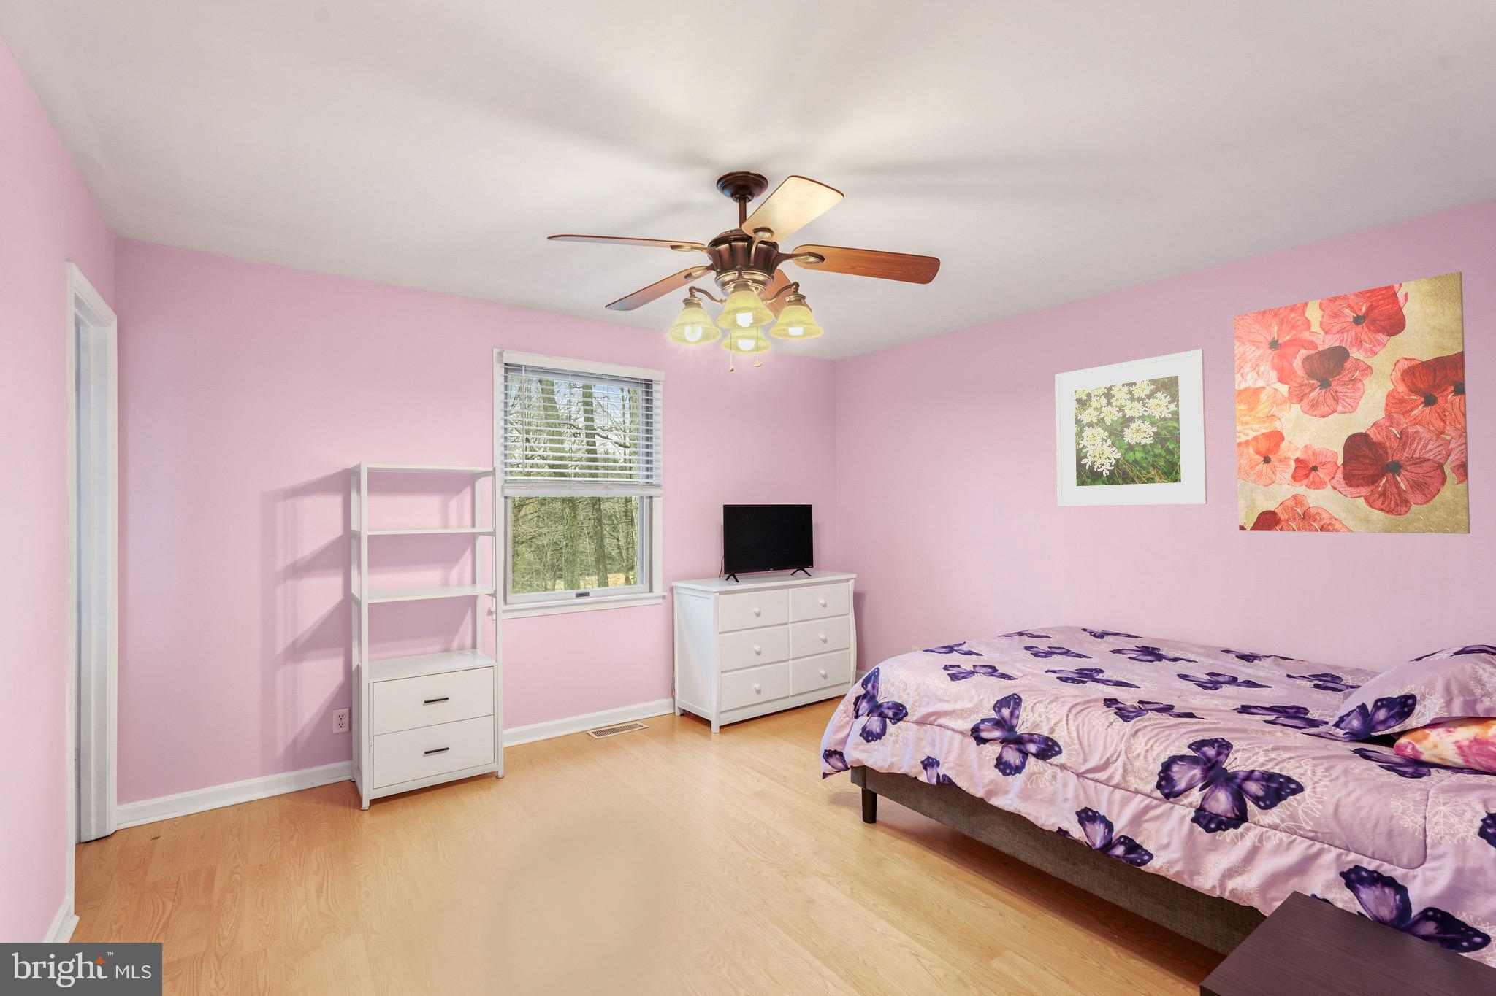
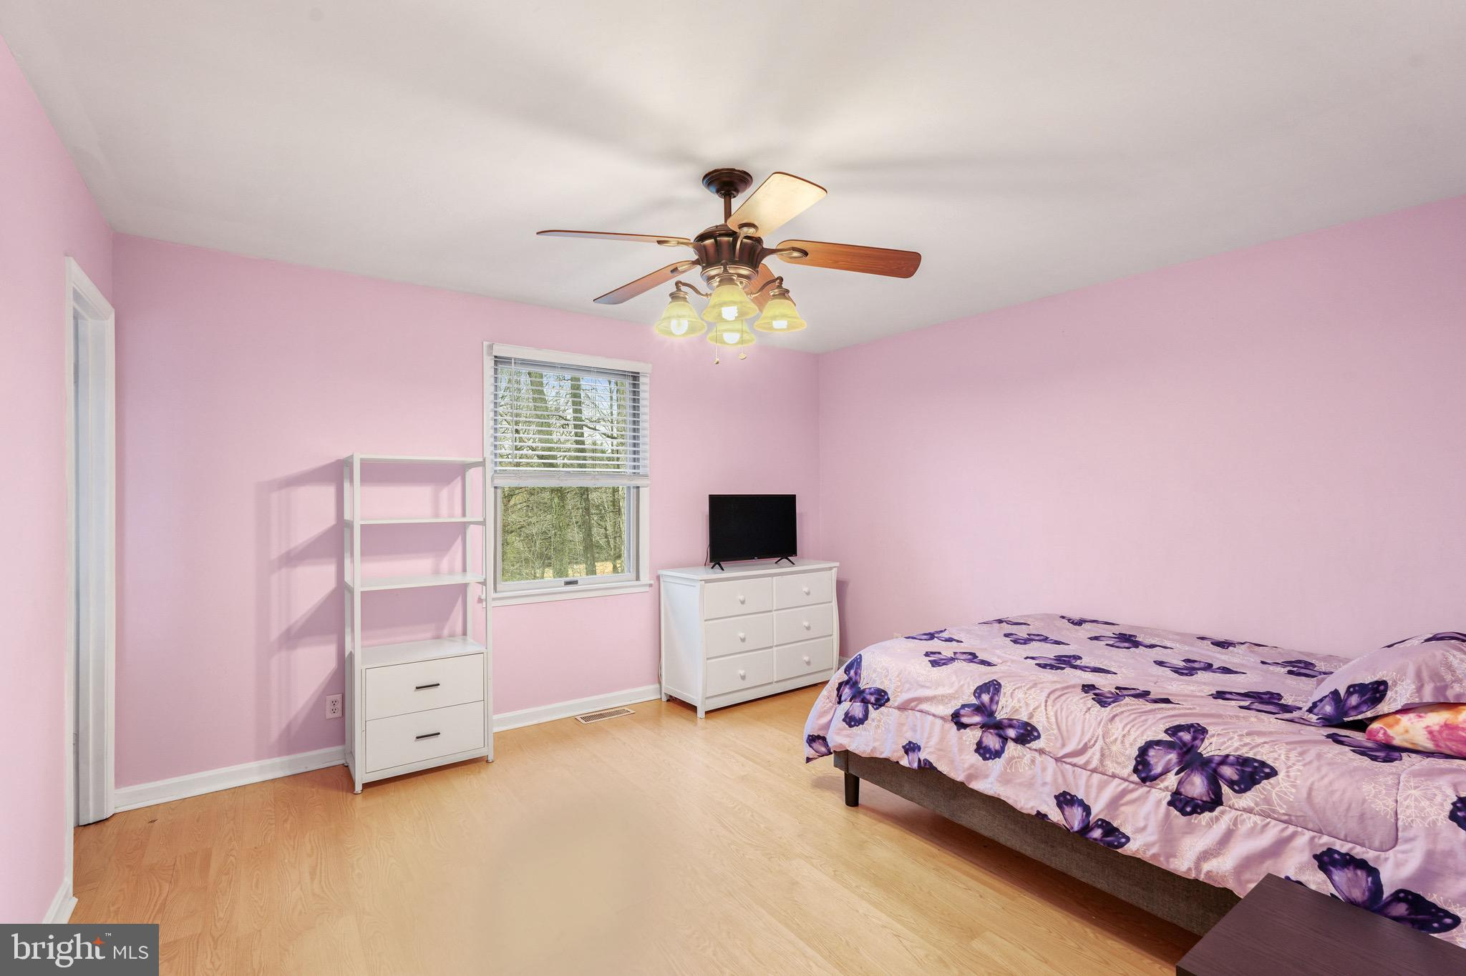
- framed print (1125, 434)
- wall art (1339, 414)
